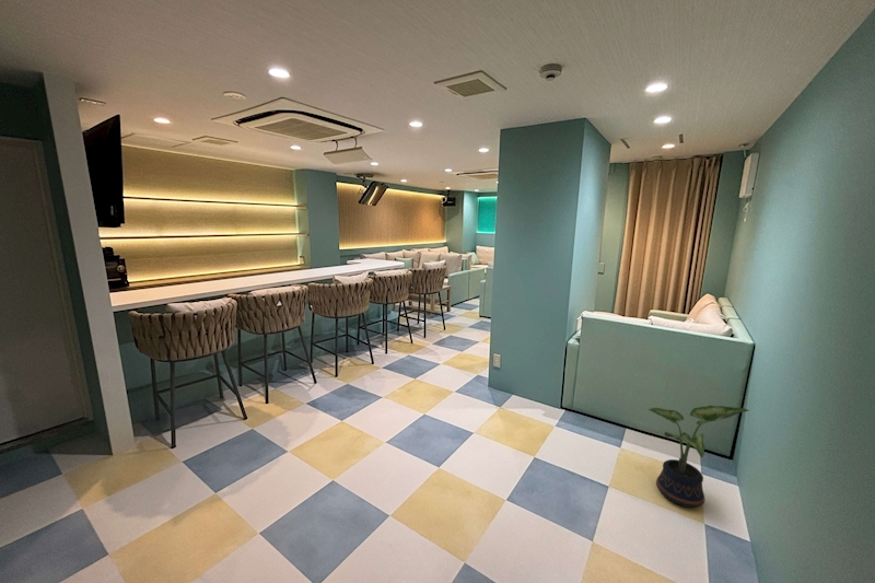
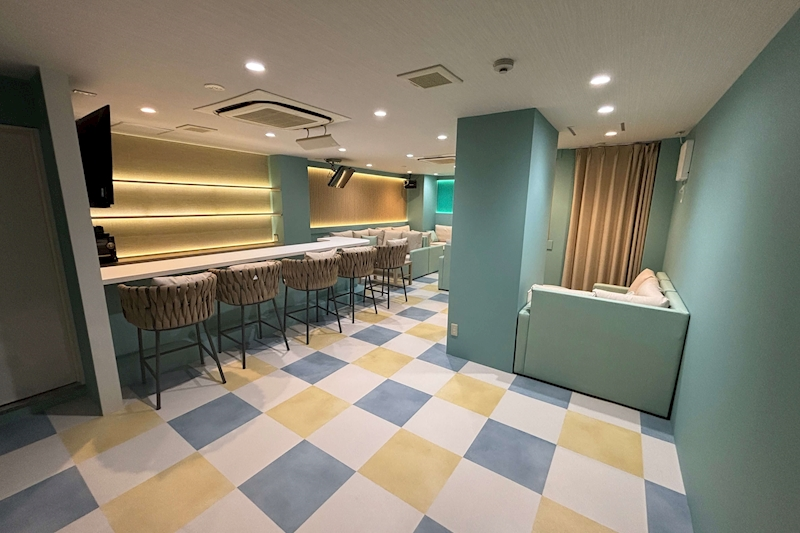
- potted plant (687, 456)
